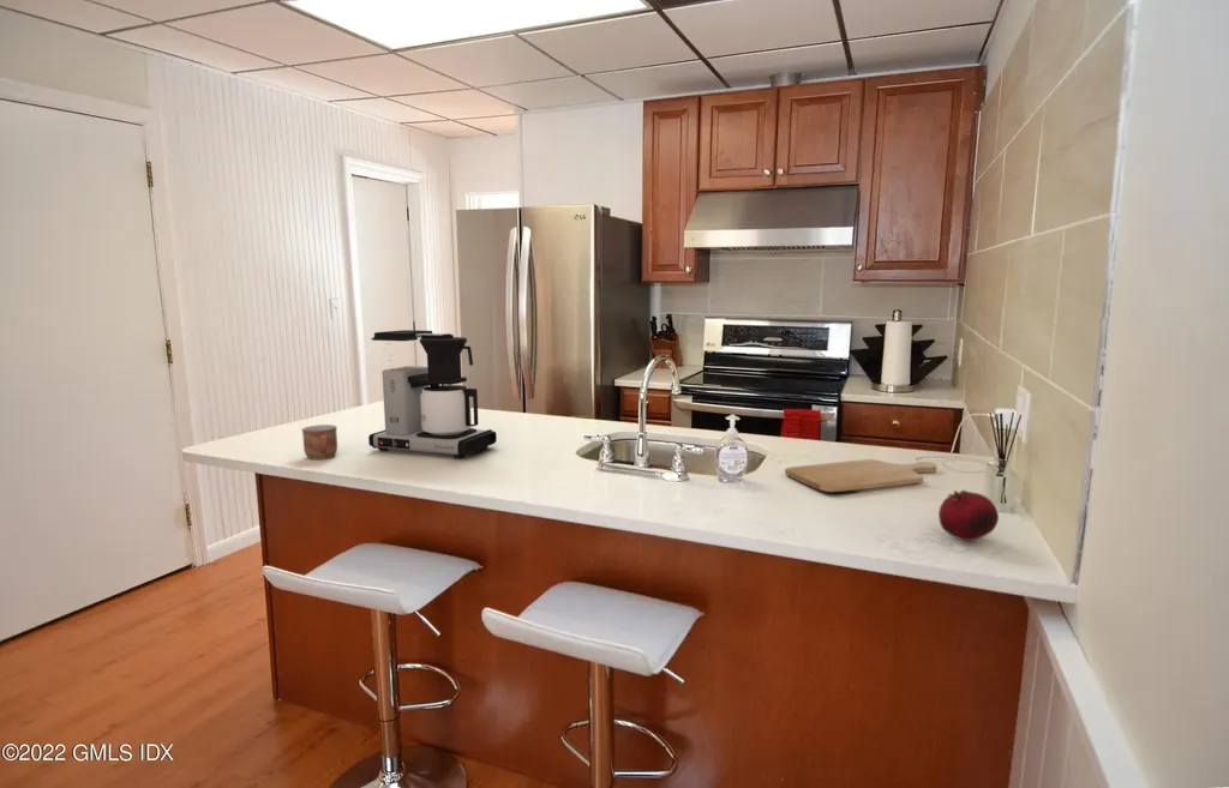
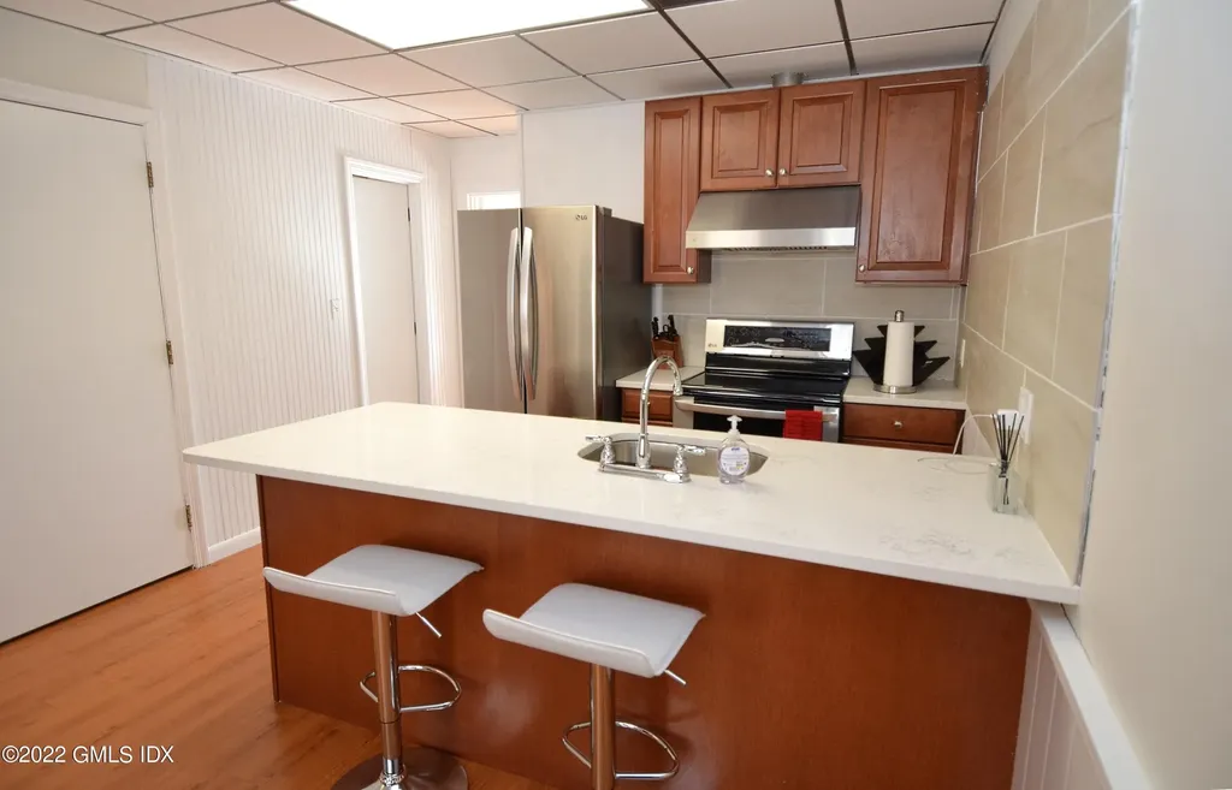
- coffee maker (431, 391)
- mug (320, 443)
- fruit (966, 513)
- chopping board (870, 473)
